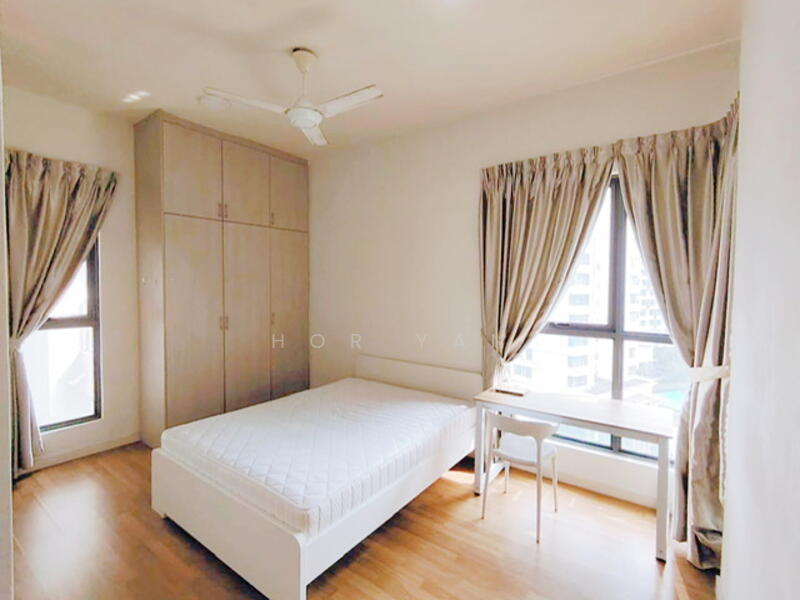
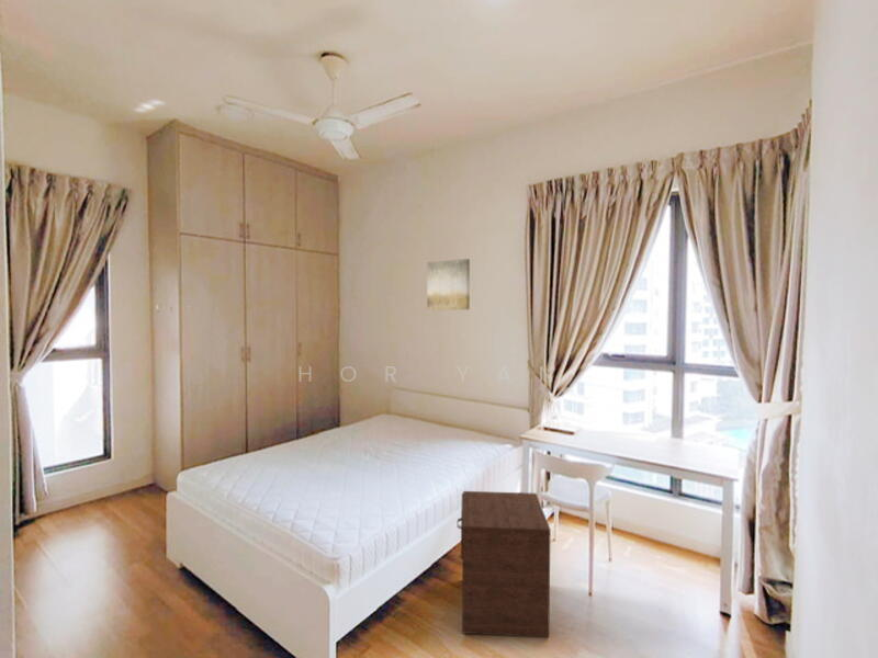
+ wall art (447, 285)
+ nightstand (498, 557)
